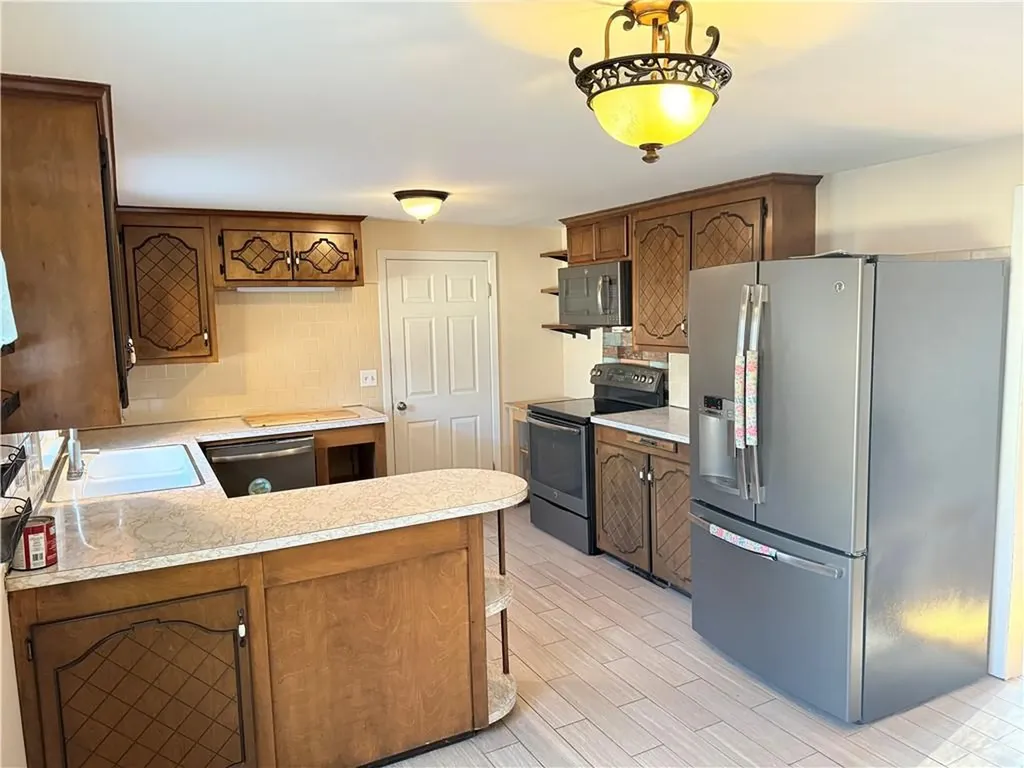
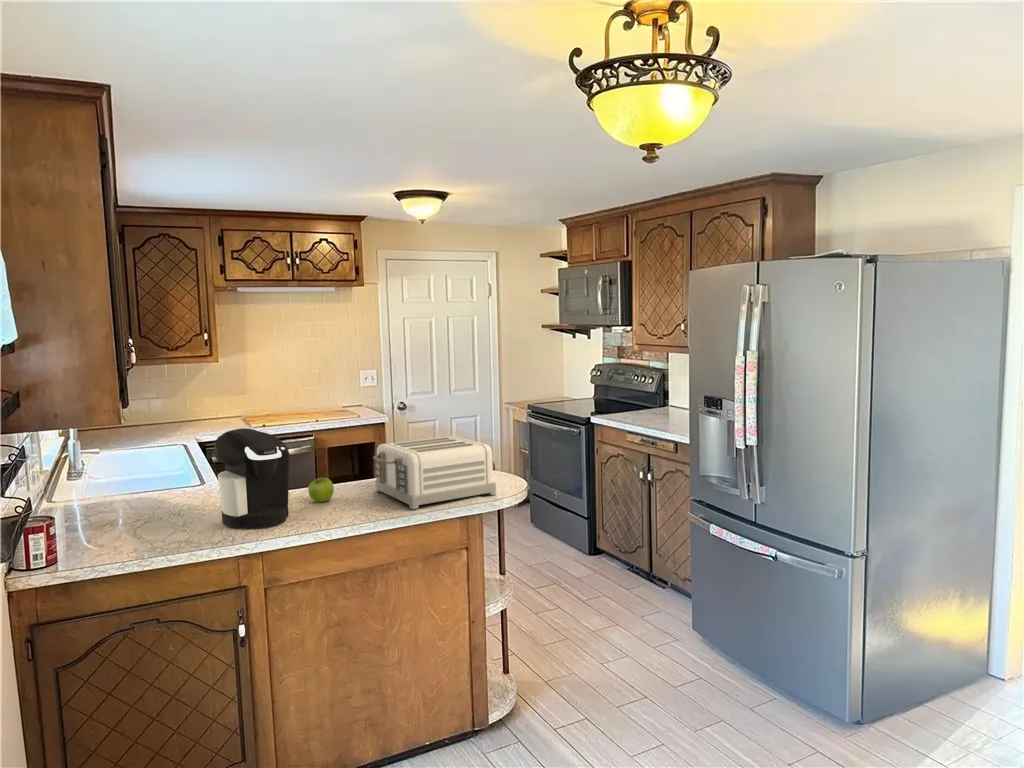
+ fruit (321, 489)
+ toaster (428, 469)
+ coffee maker (255, 475)
